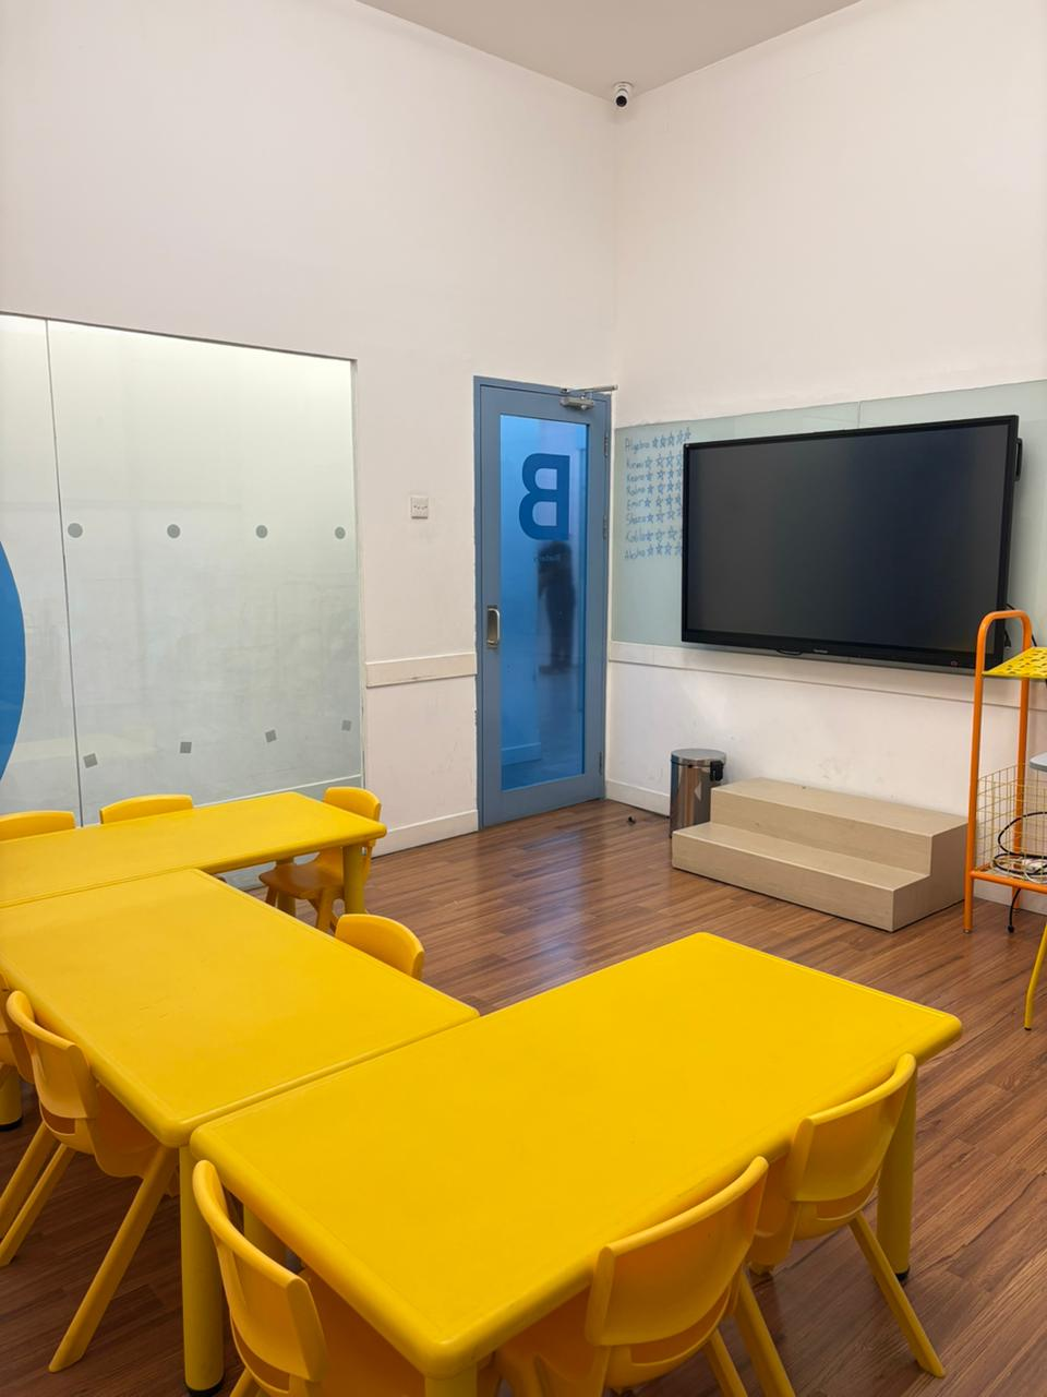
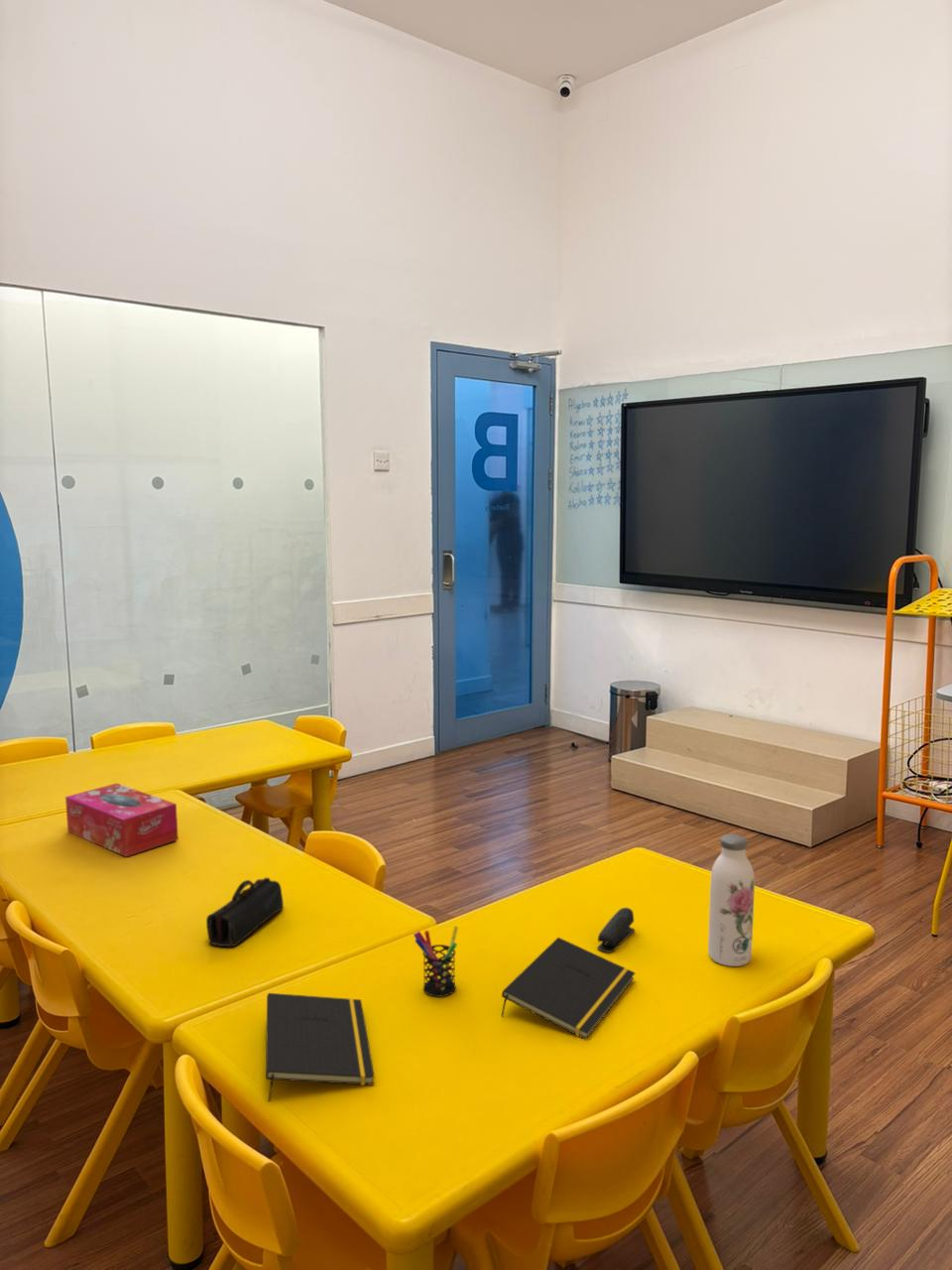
+ pen holder (440, 958)
+ water bottle (731, 897)
+ stapler (616, 929)
+ notepad (570, 984)
+ pencil case (245, 902)
+ tissue box (121, 818)
+ notepad (317, 1036)
